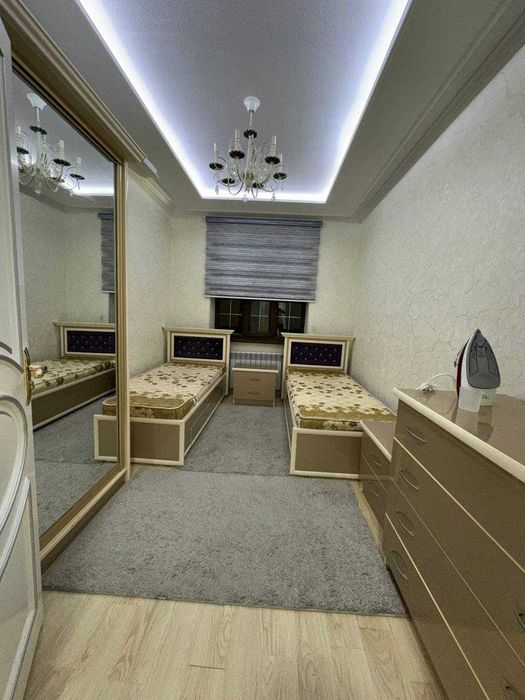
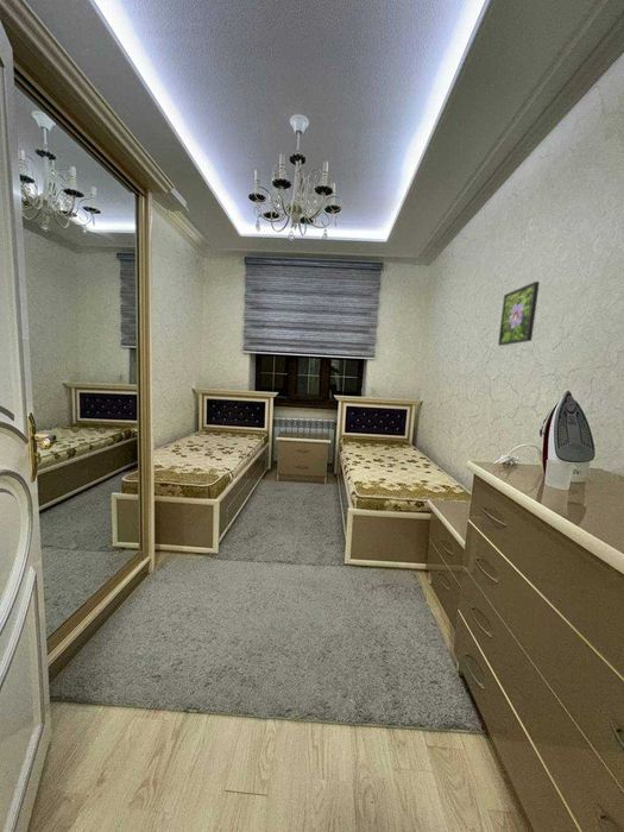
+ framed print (516, 316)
